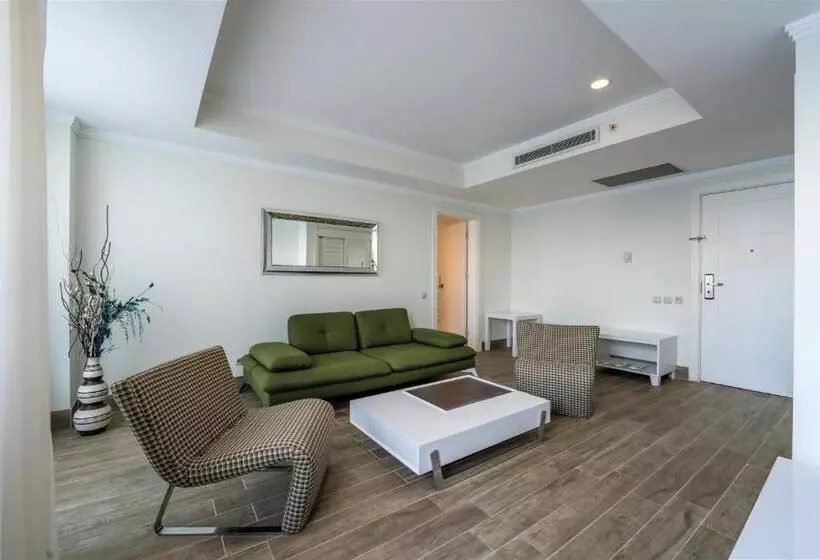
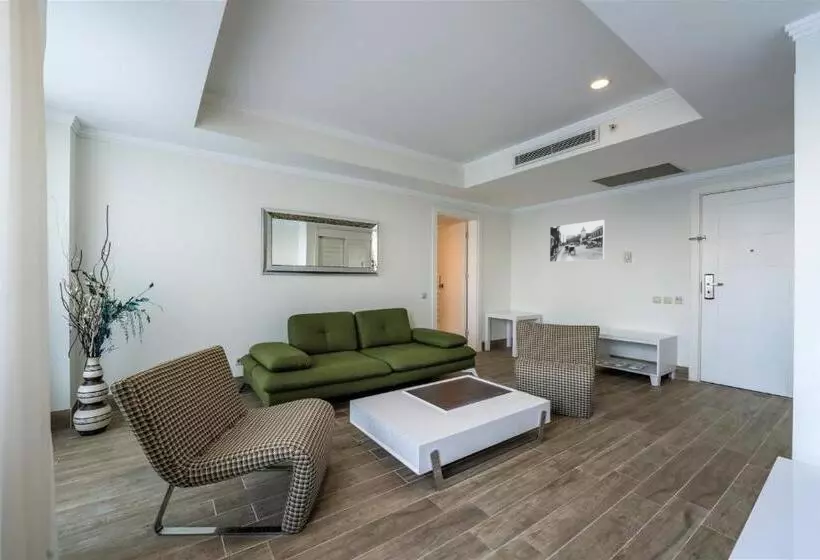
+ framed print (575, 242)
